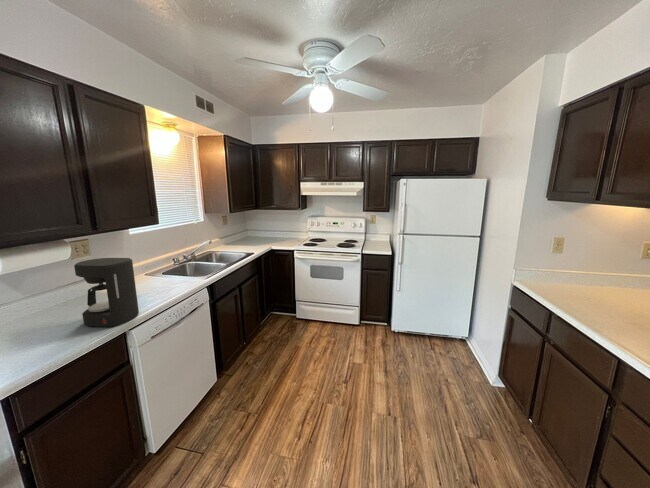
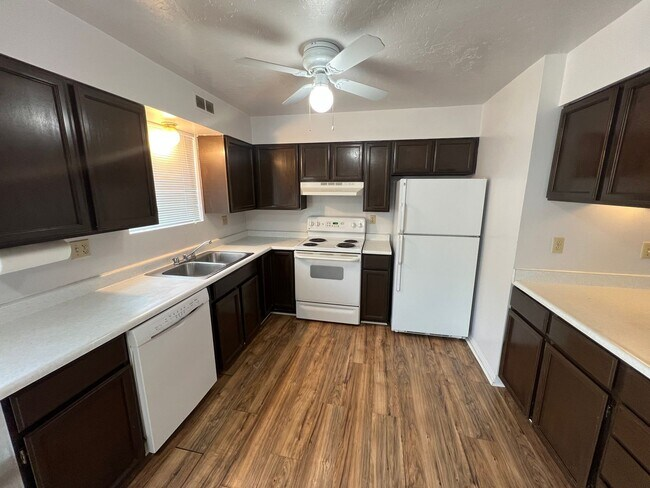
- coffee maker (107, 290)
